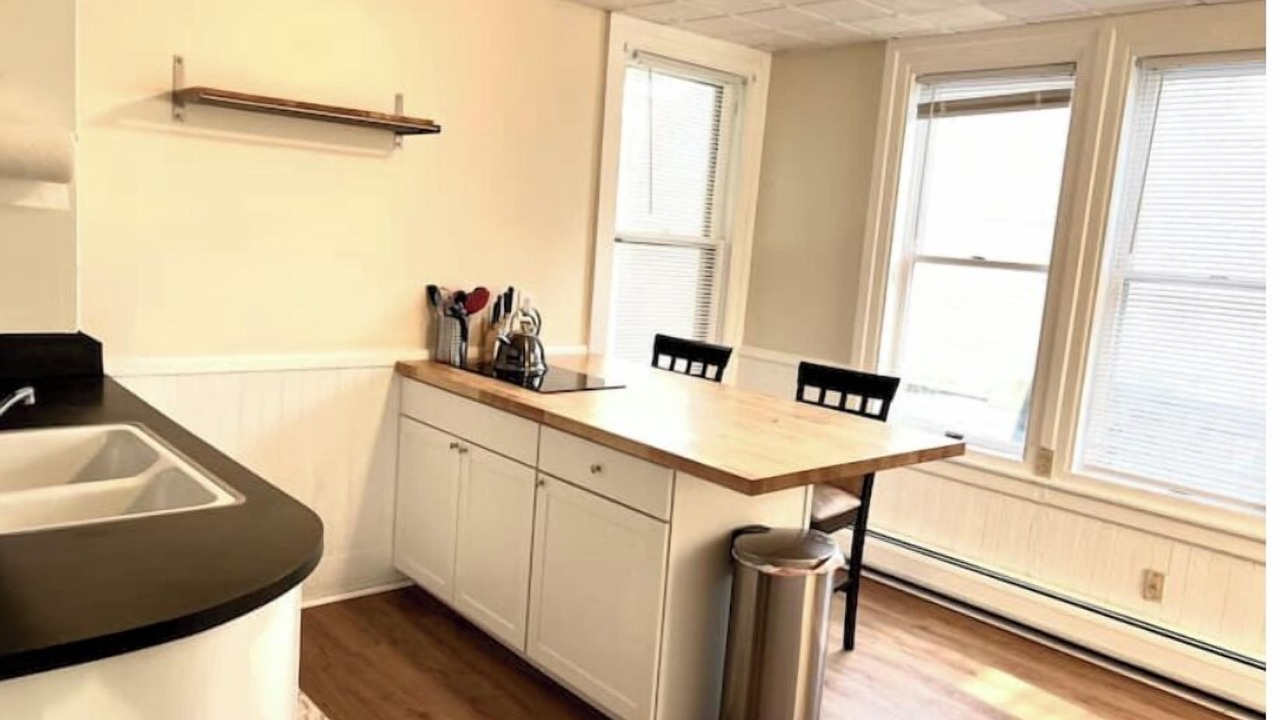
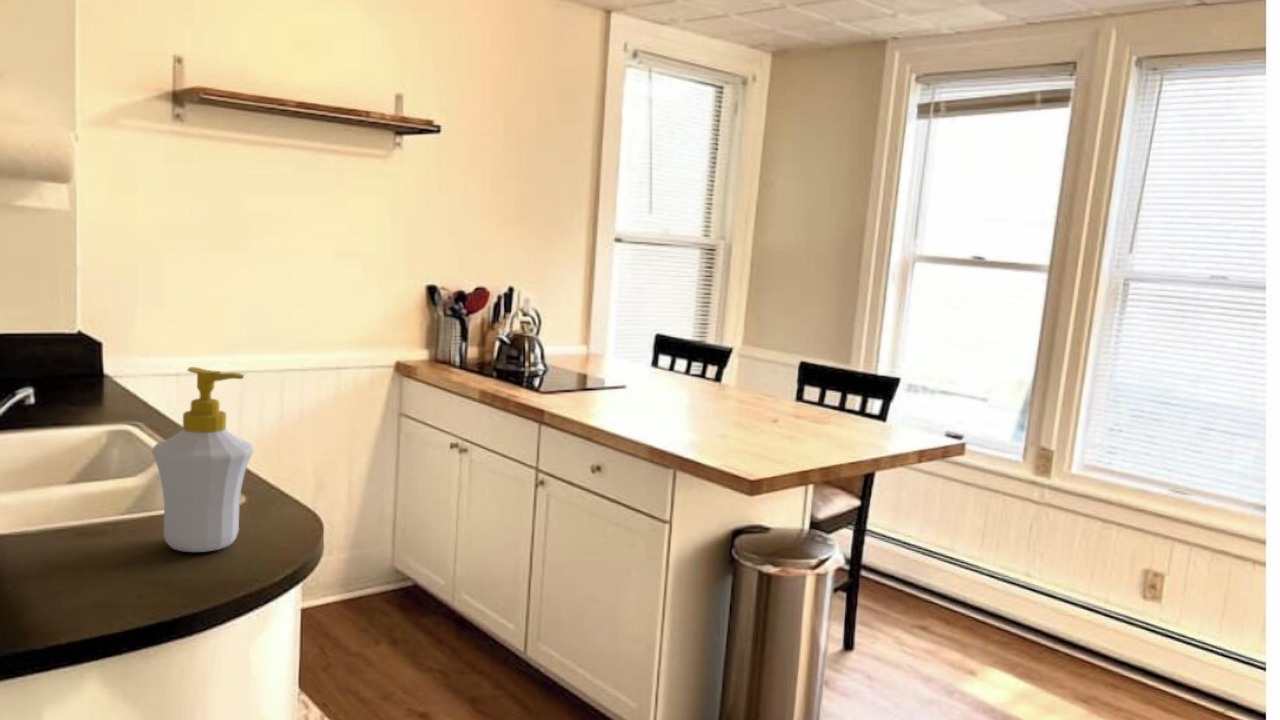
+ soap bottle (203, 457)
